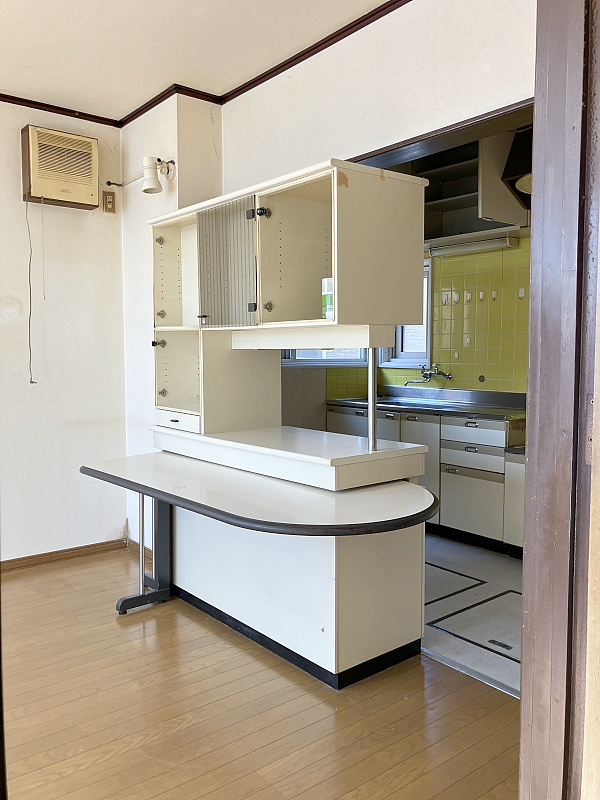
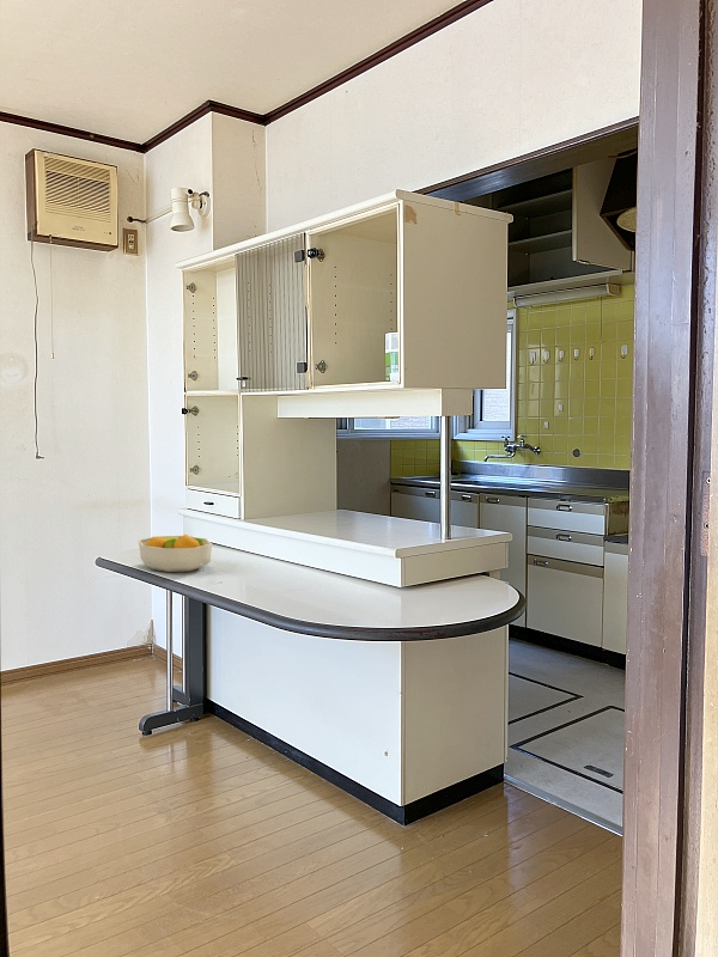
+ fruit bowl (175, 548)
